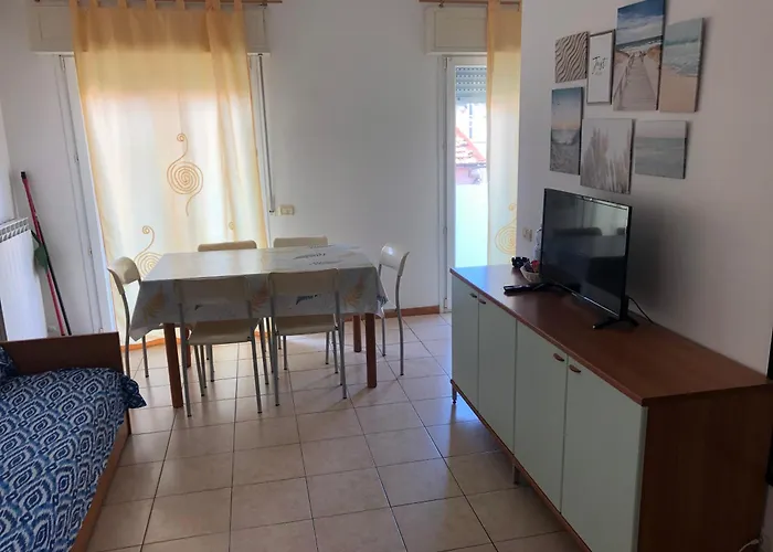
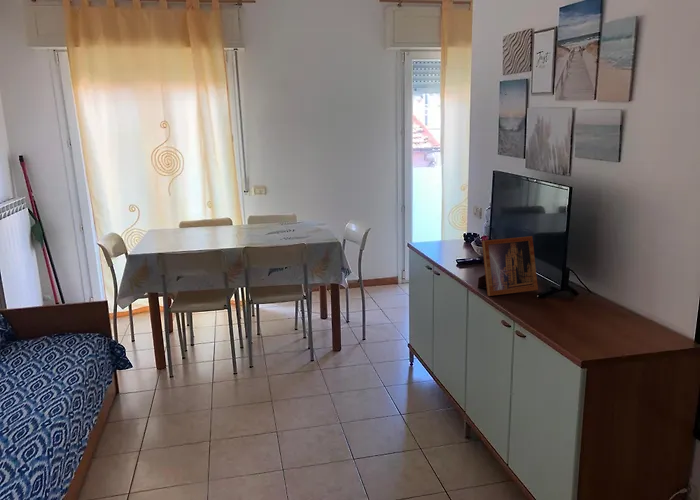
+ picture frame (506, 264)
